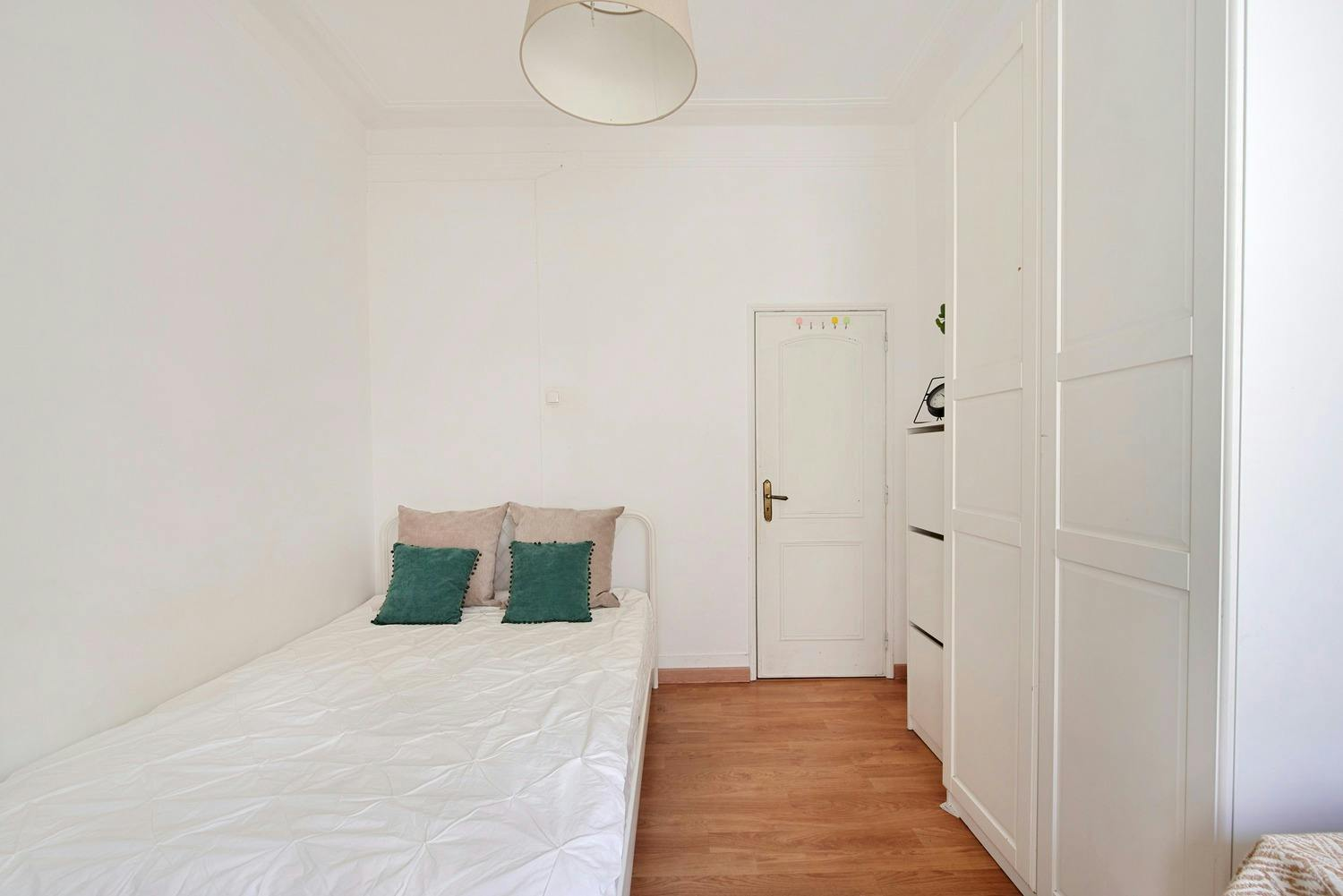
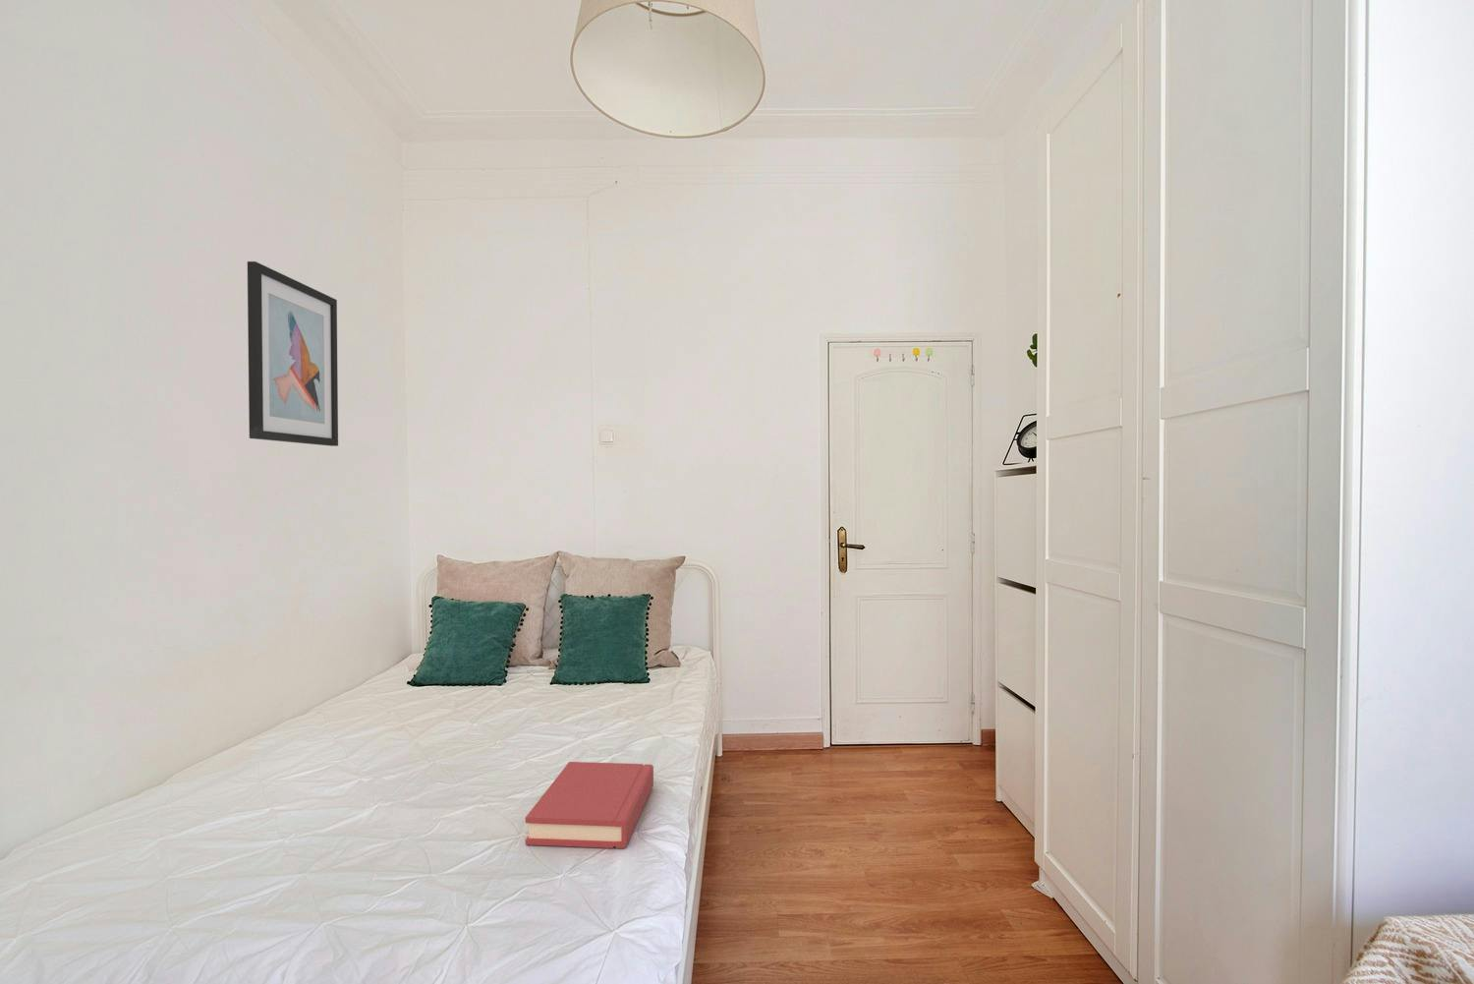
+ wall art (296, 361)
+ hardback book (595, 801)
